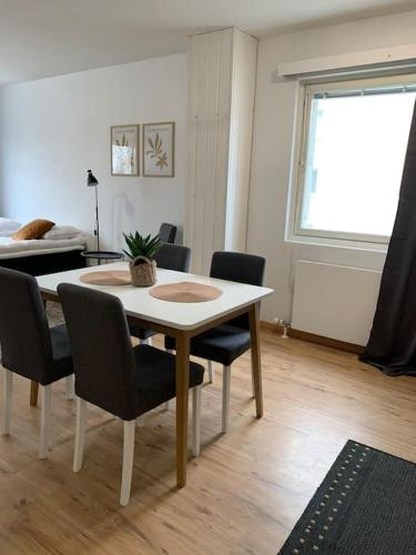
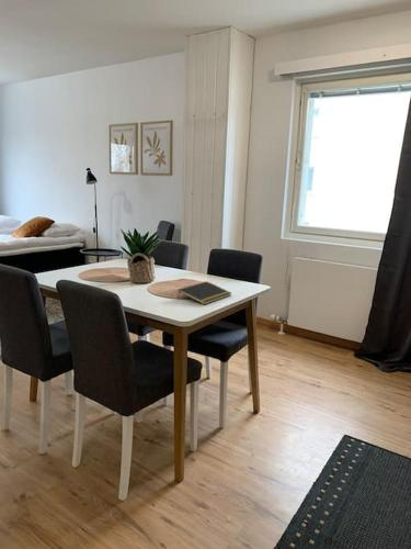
+ notepad (205, 292)
